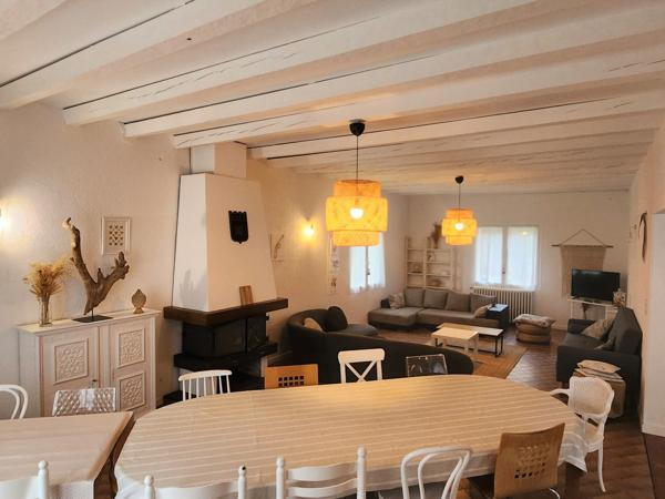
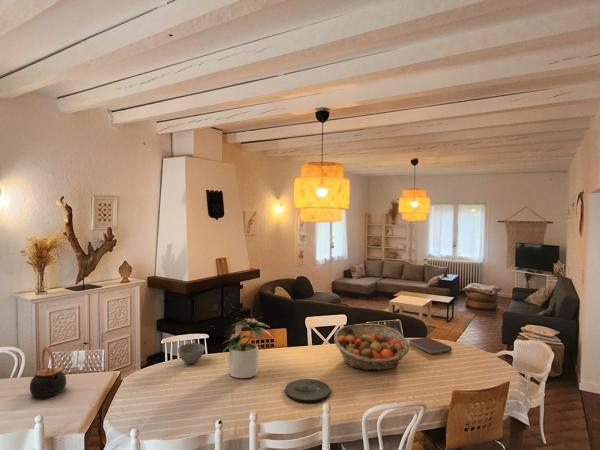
+ fruit basket (370, 346)
+ notebook (429, 345)
+ potted plant (247, 345)
+ bowl (191, 355)
+ plate (307, 388)
+ teapot (49, 370)
